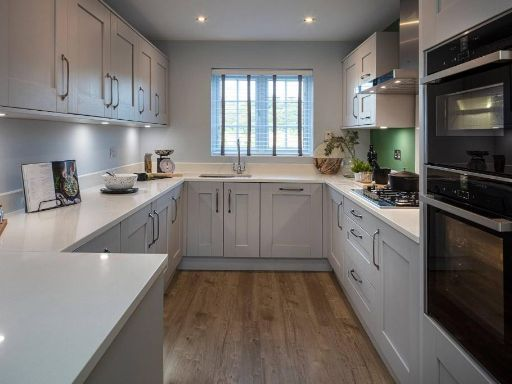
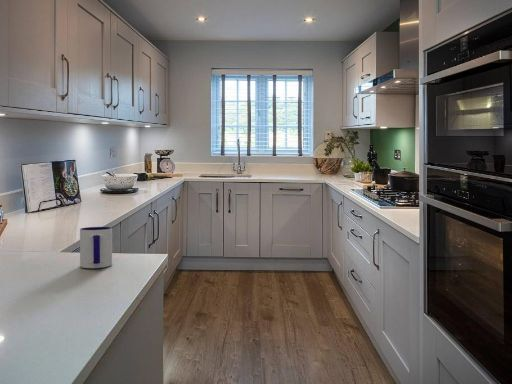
+ mug (96, 247)
